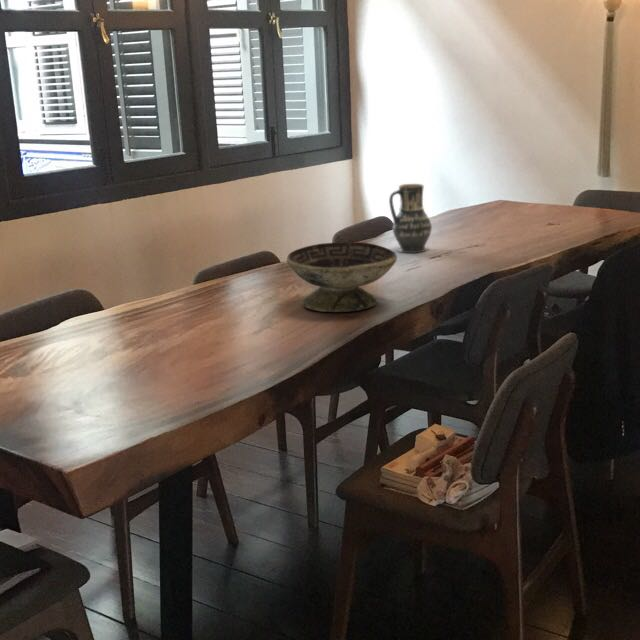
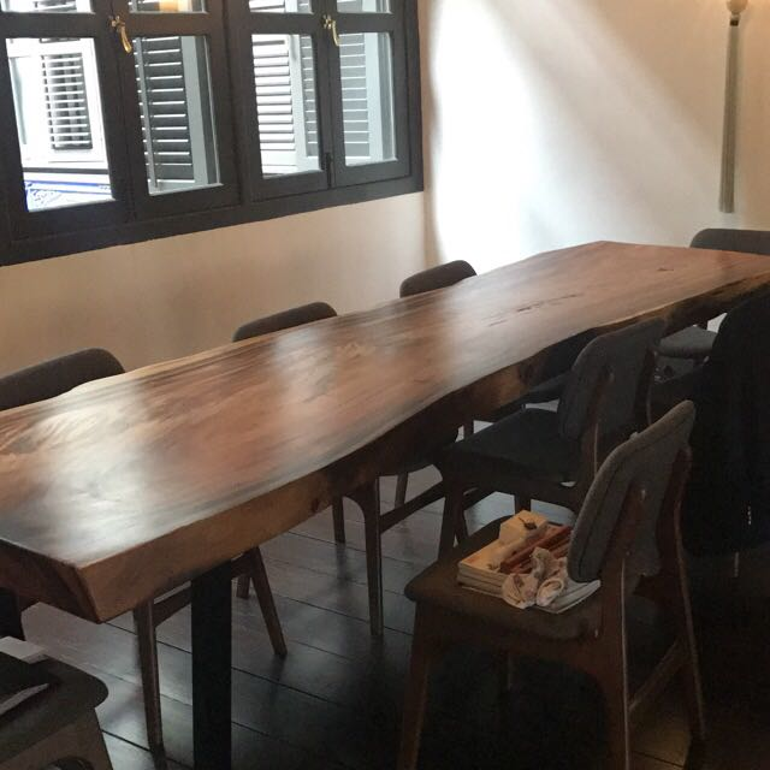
- vase (411, 218)
- decorative bowl (342, 277)
